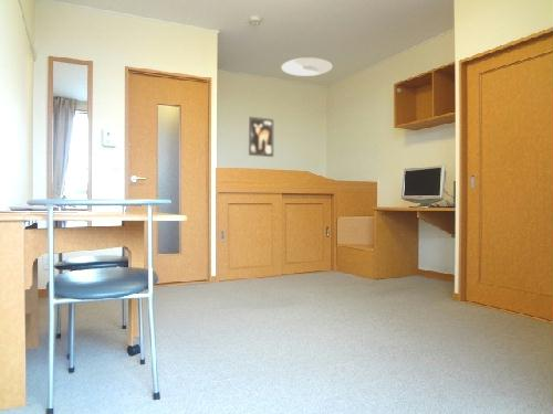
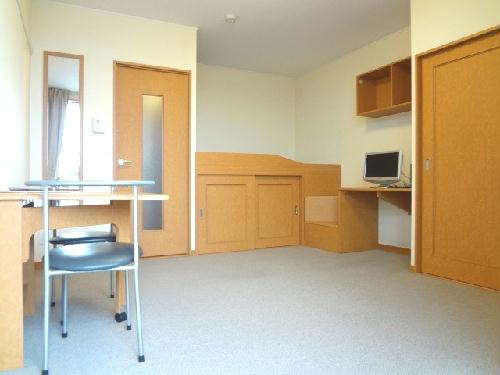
- ceiling light (306, 64)
- wall art (261, 137)
